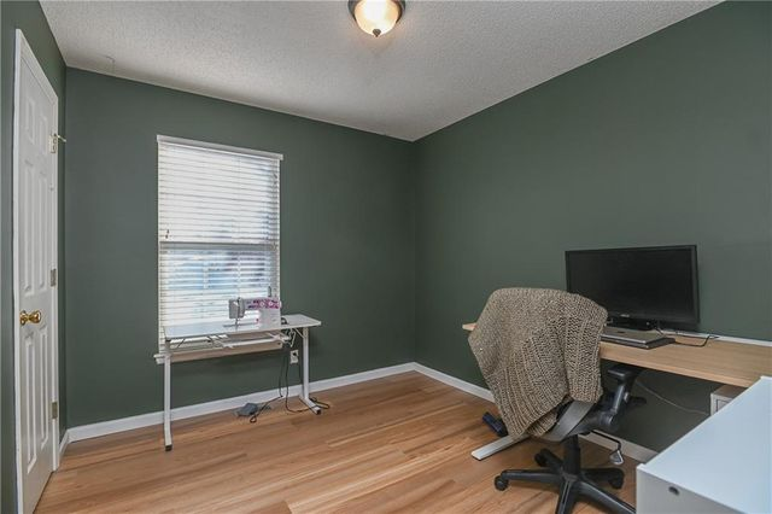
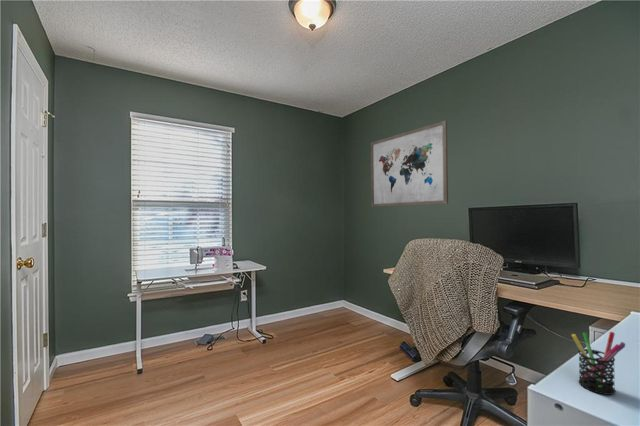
+ wall art (404, 169)
+ pen holder (595, 358)
